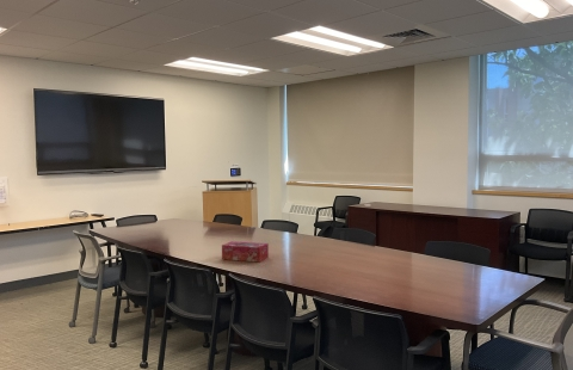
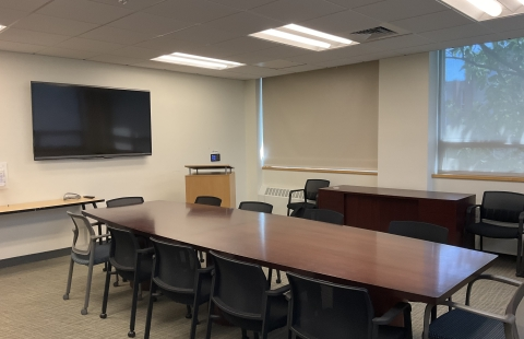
- tissue box (245, 251)
